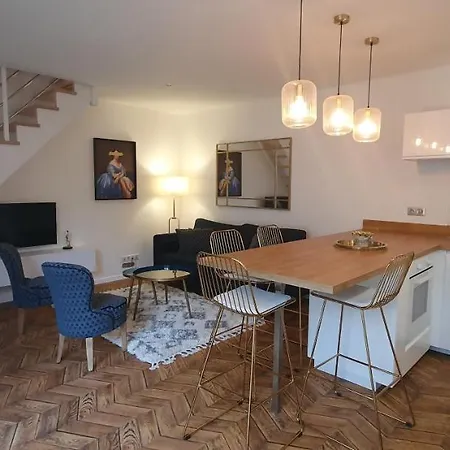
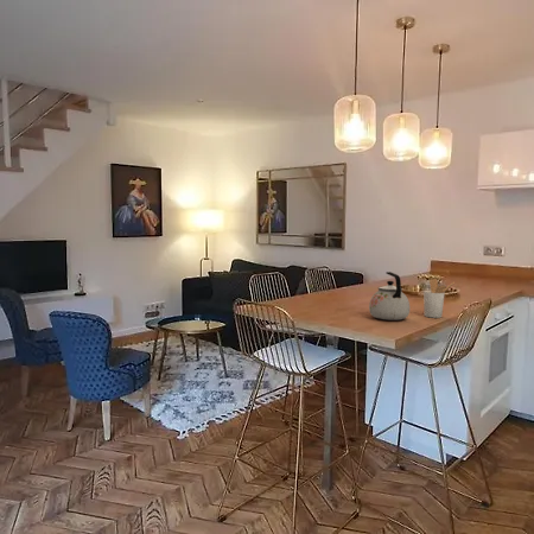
+ kettle (389, 294)
+ utensil holder (439, 298)
